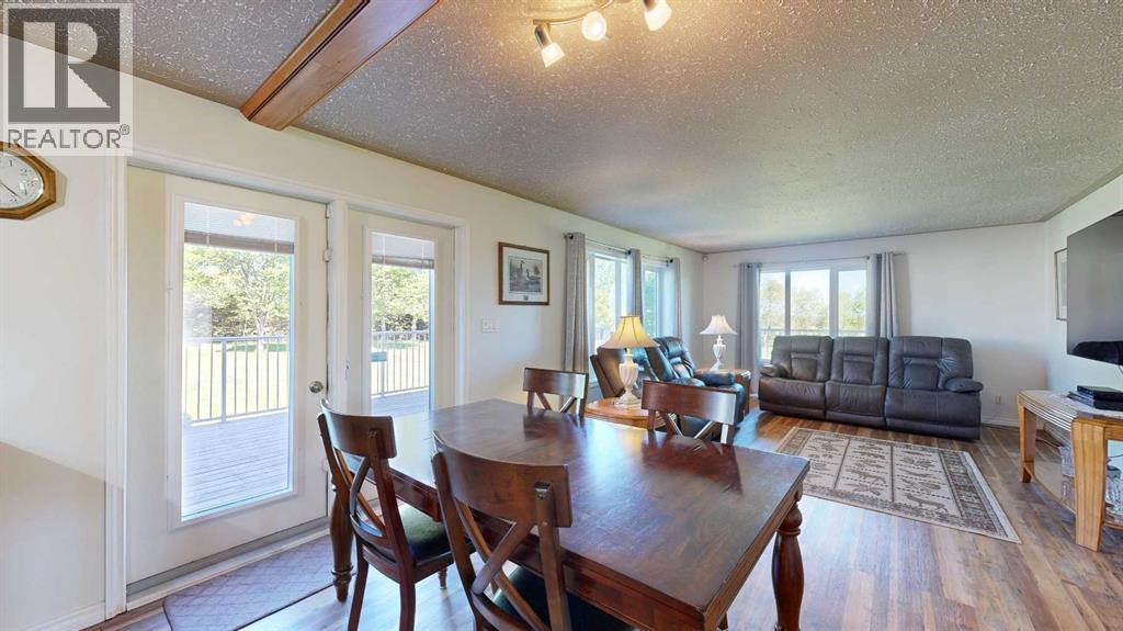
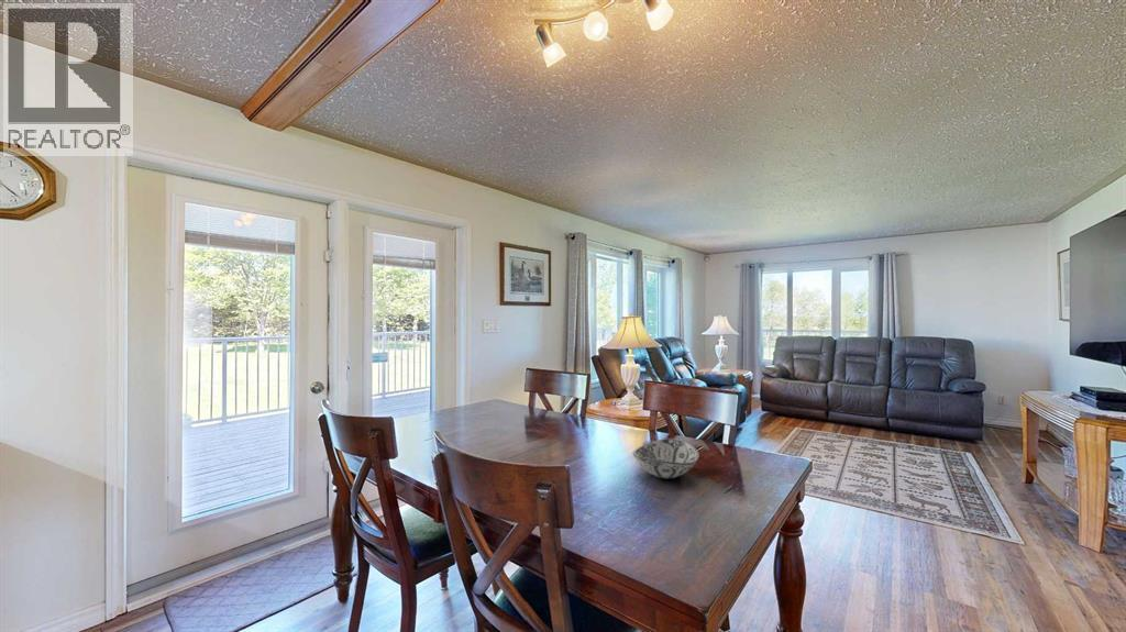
+ decorative bowl (665, 461)
